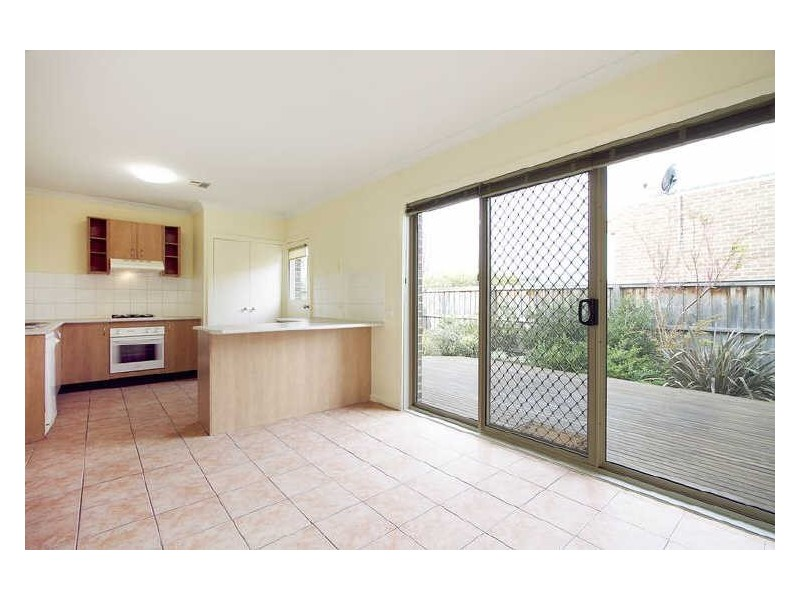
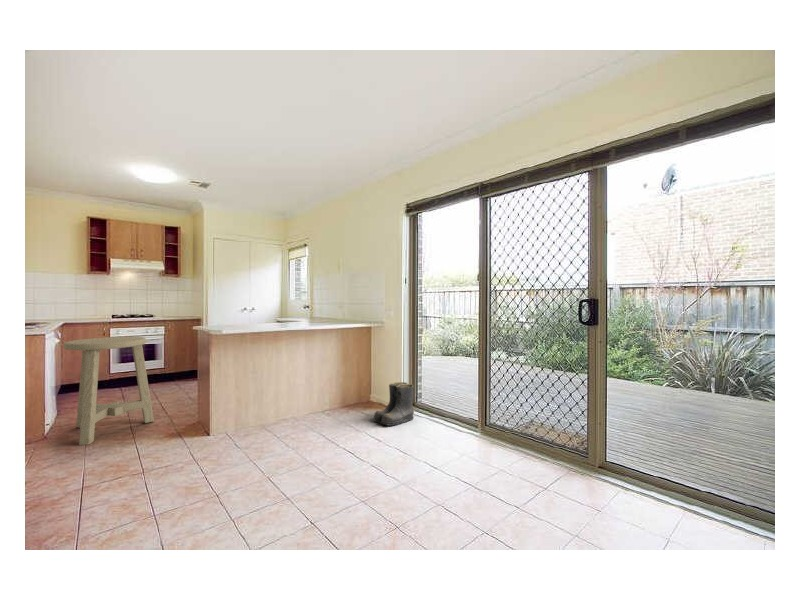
+ stool (97, 384)
+ boots (394, 402)
